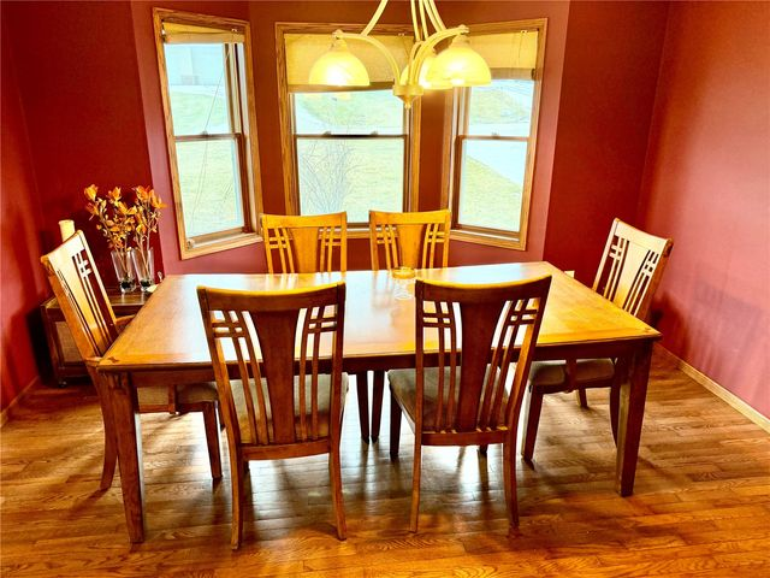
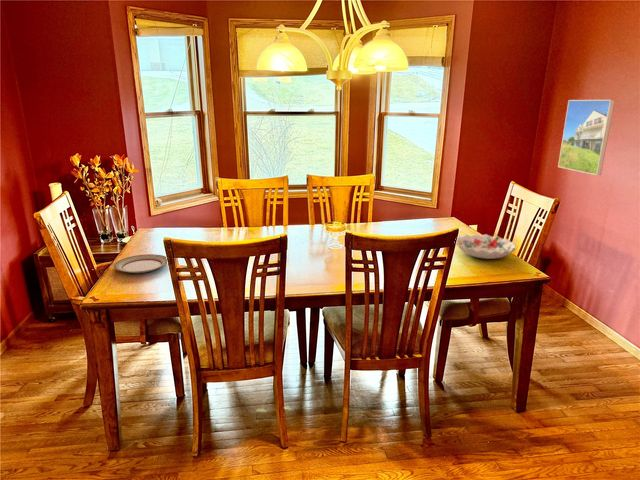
+ decorative bowl (484, 248)
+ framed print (584, 136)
+ plate (142, 264)
